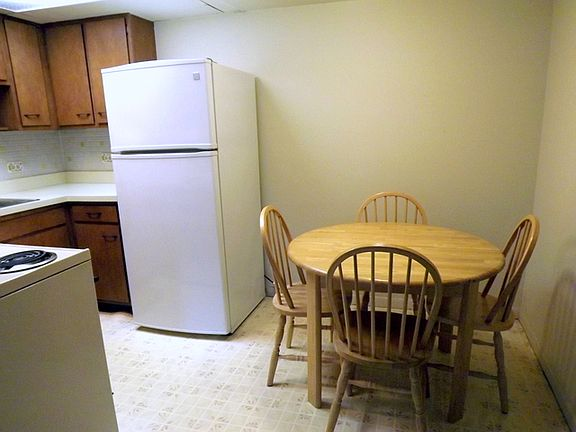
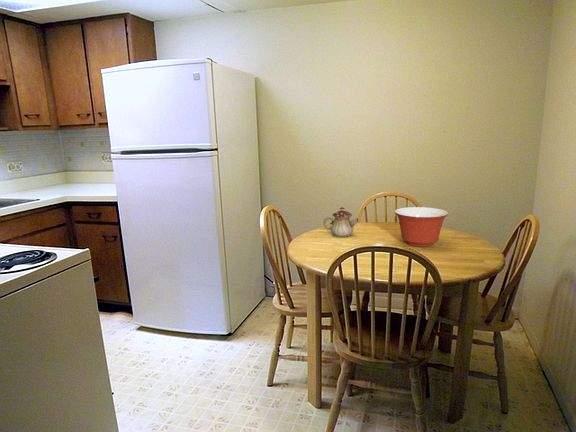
+ teapot (340, 220)
+ mixing bowl (420, 227)
